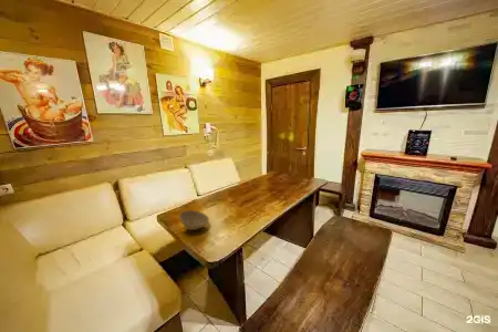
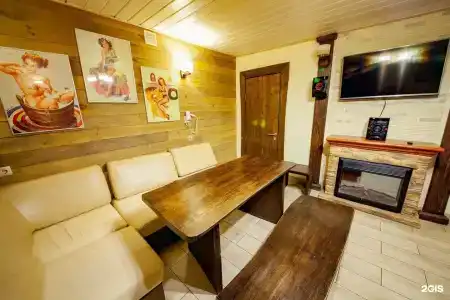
- bowl (194, 220)
